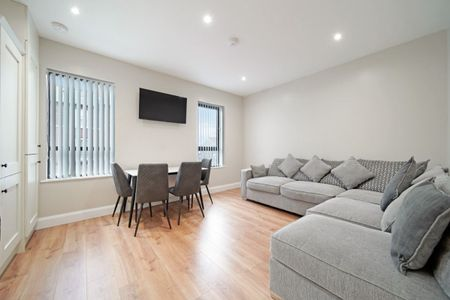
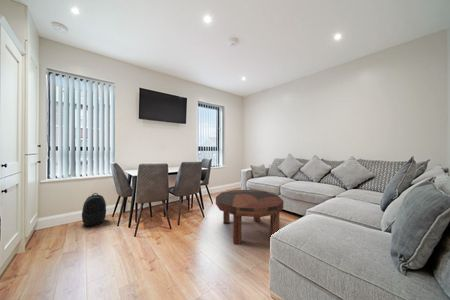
+ coffee table (248, 213)
+ backpack (94, 208)
